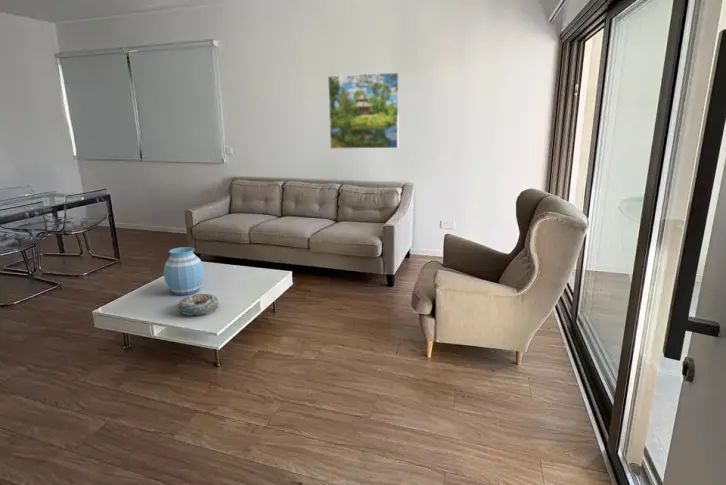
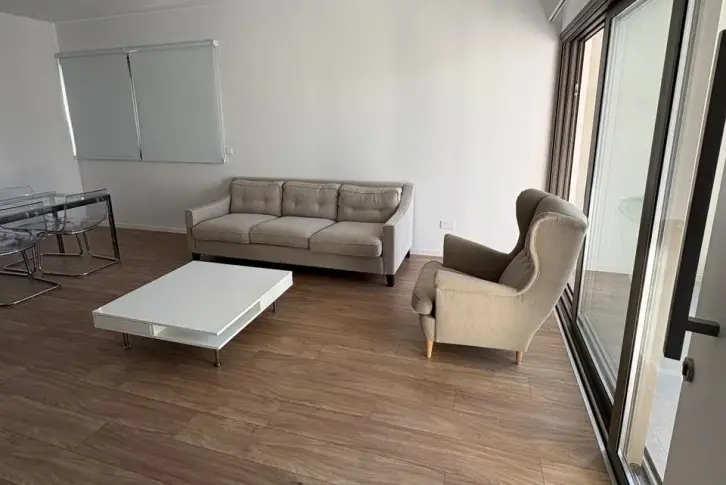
- vase (184, 270)
- decorative bowl (198, 304)
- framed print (363, 112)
